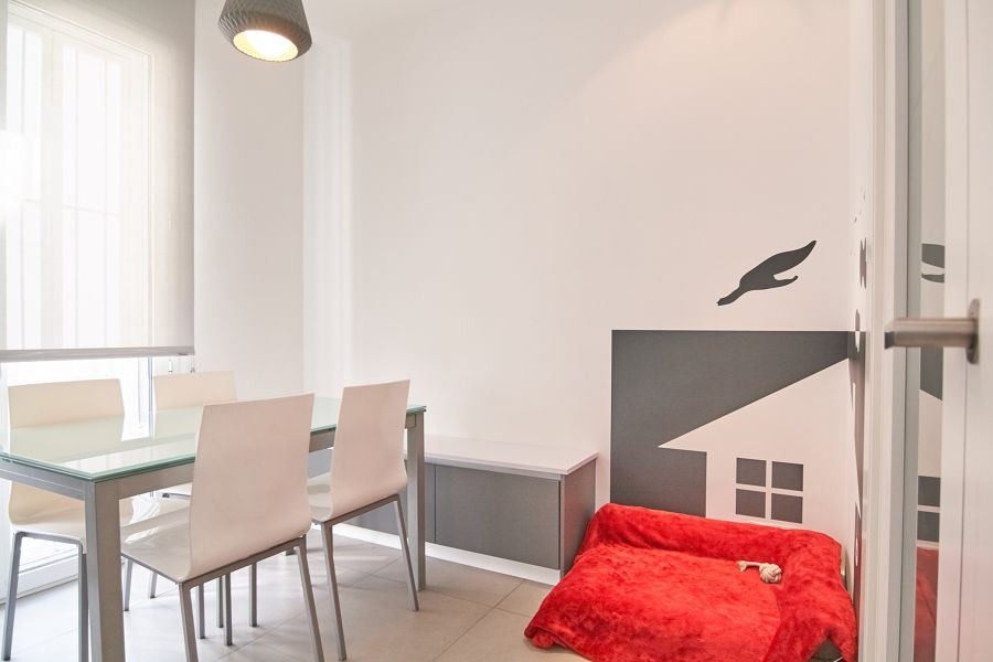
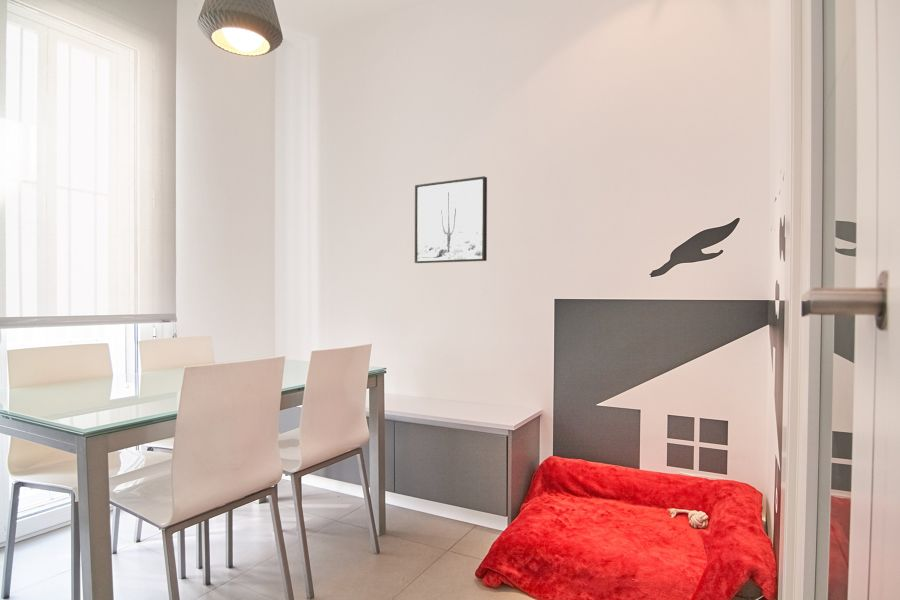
+ wall art (449, 221)
